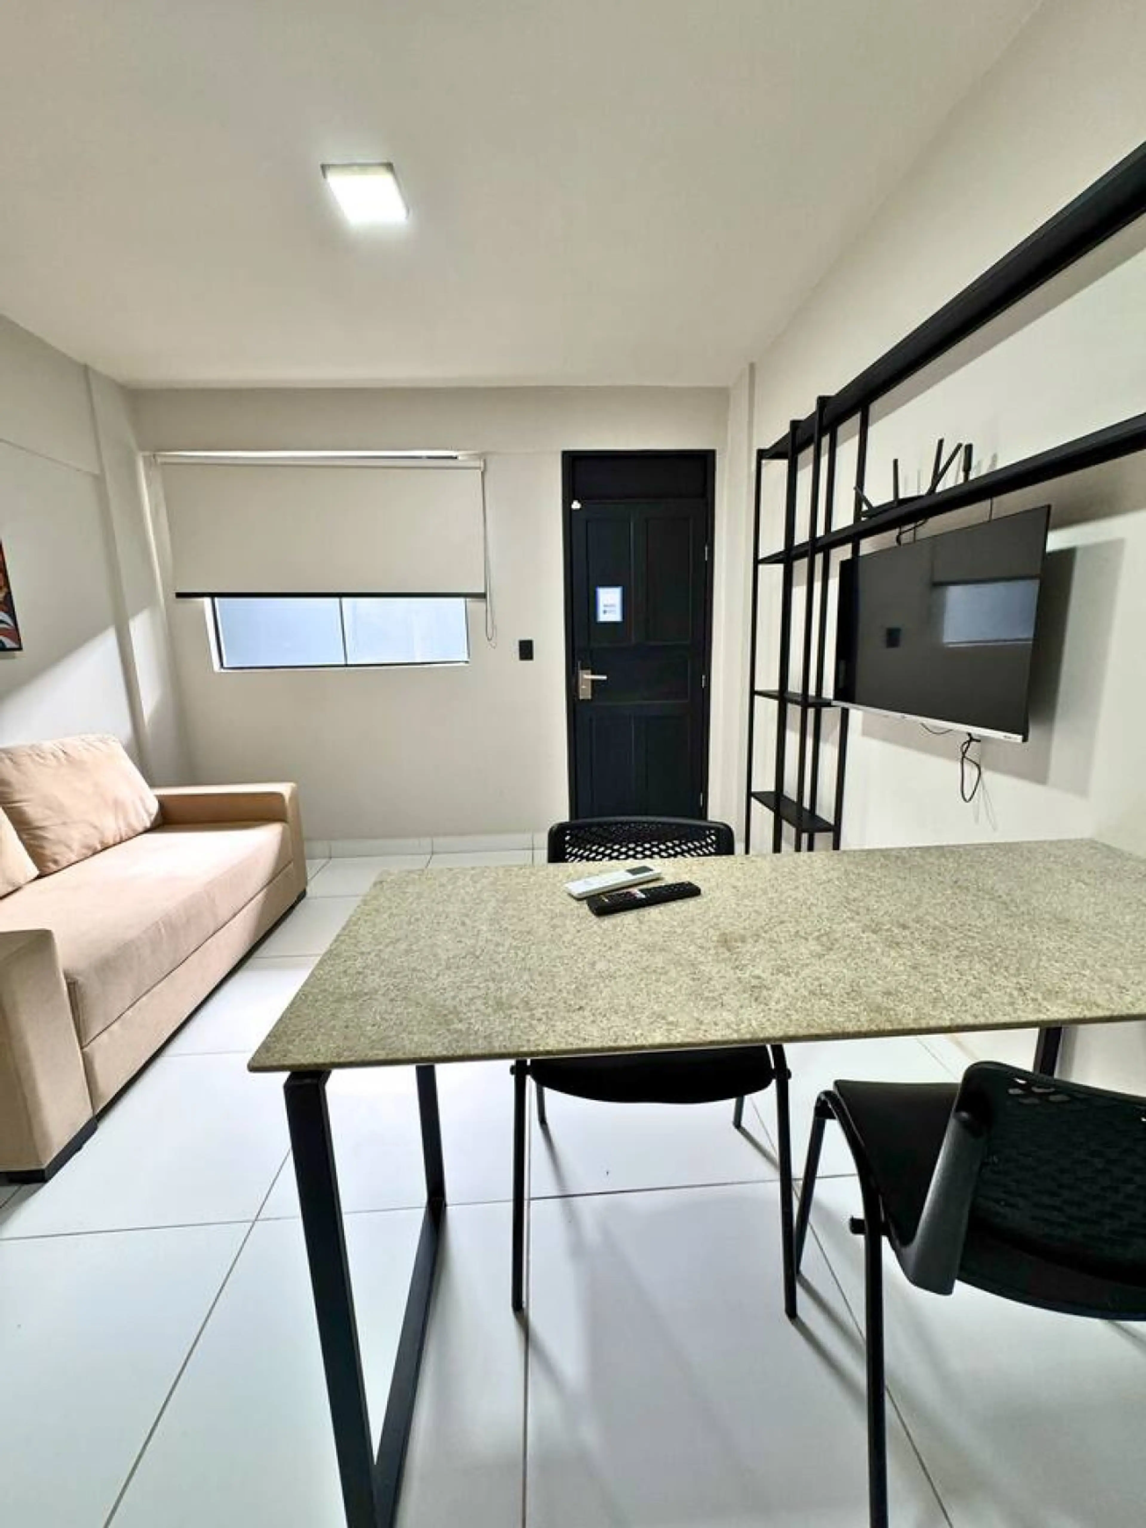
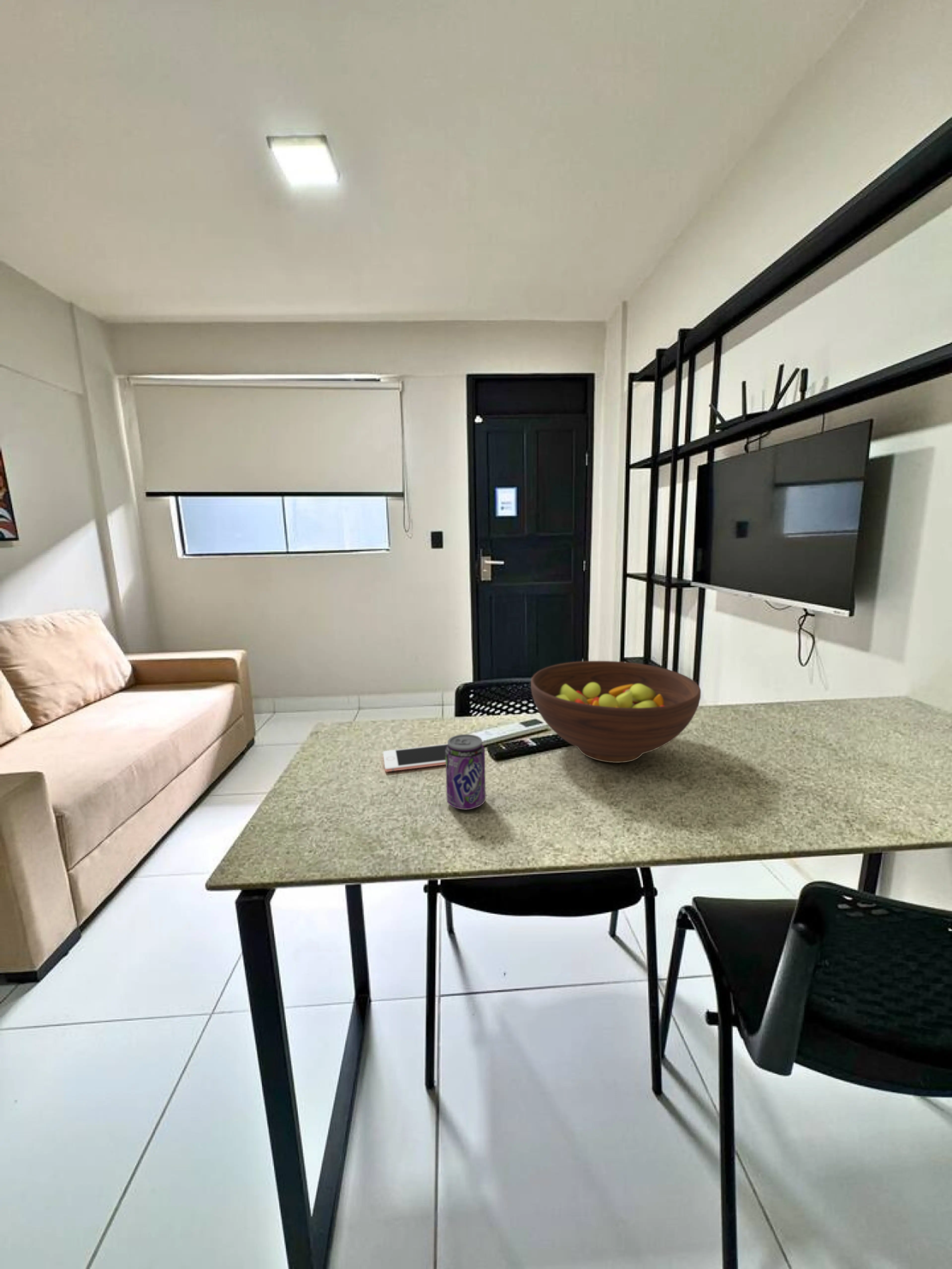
+ beverage can (466, 772)
+ cell phone (426, 756)
+ fruit bowl (611, 716)
